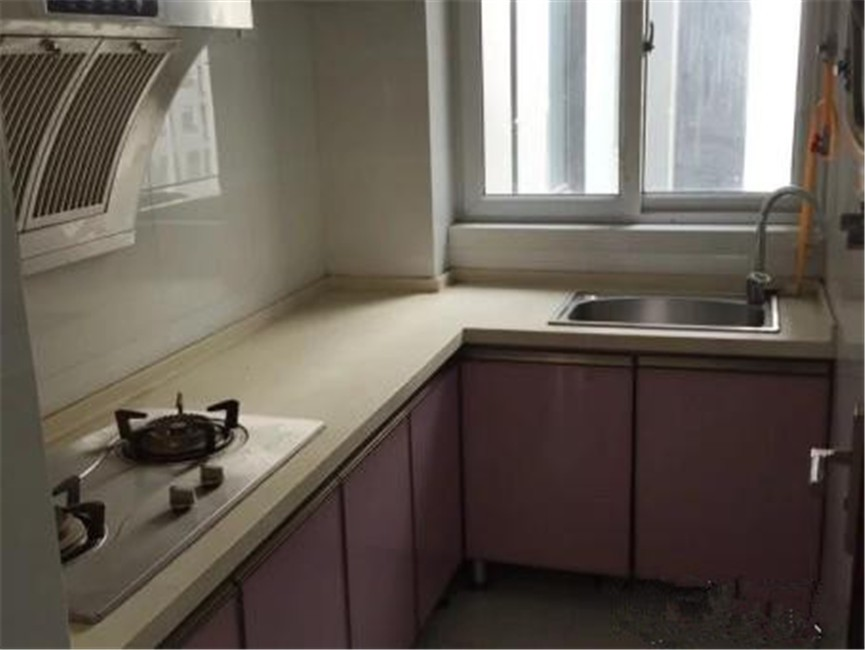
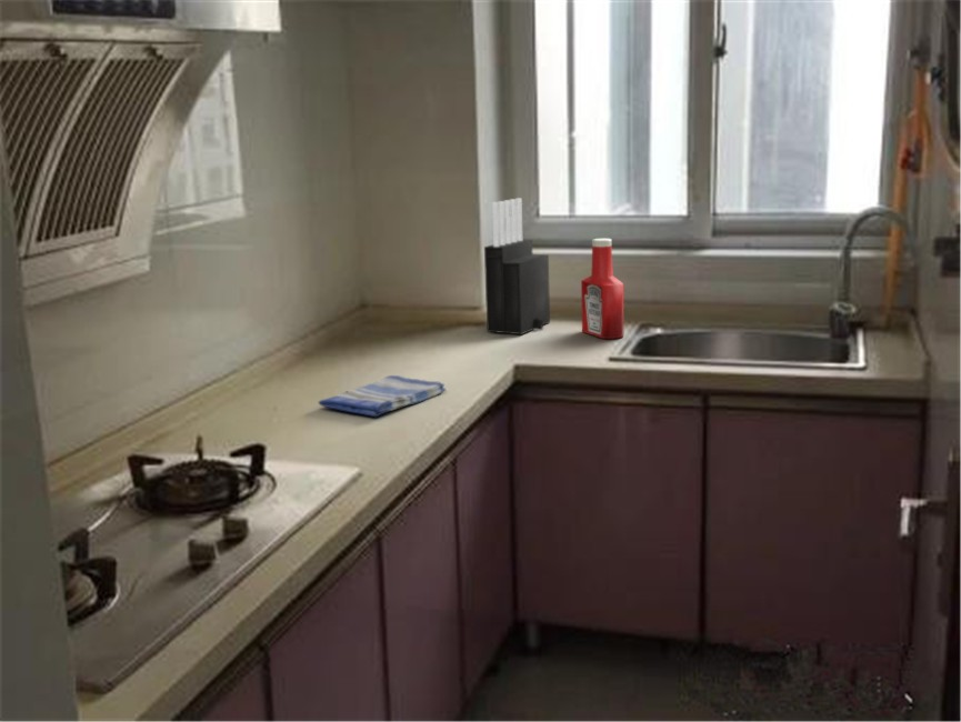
+ soap bottle (602, 287)
+ dish towel (383, 393)
+ knife block (520, 264)
